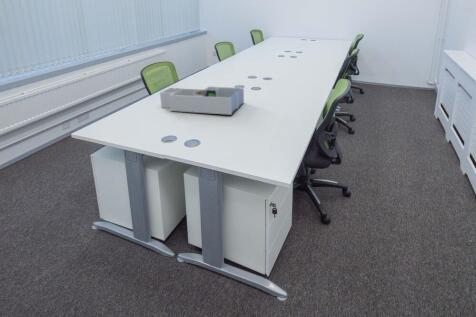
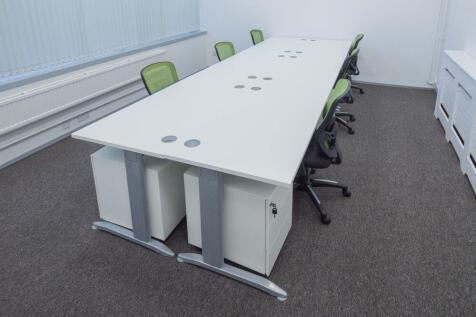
- desk organizer (201, 98)
